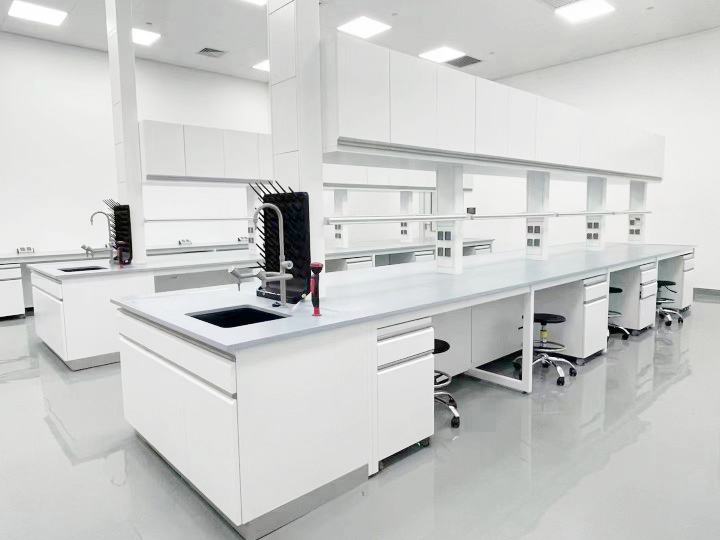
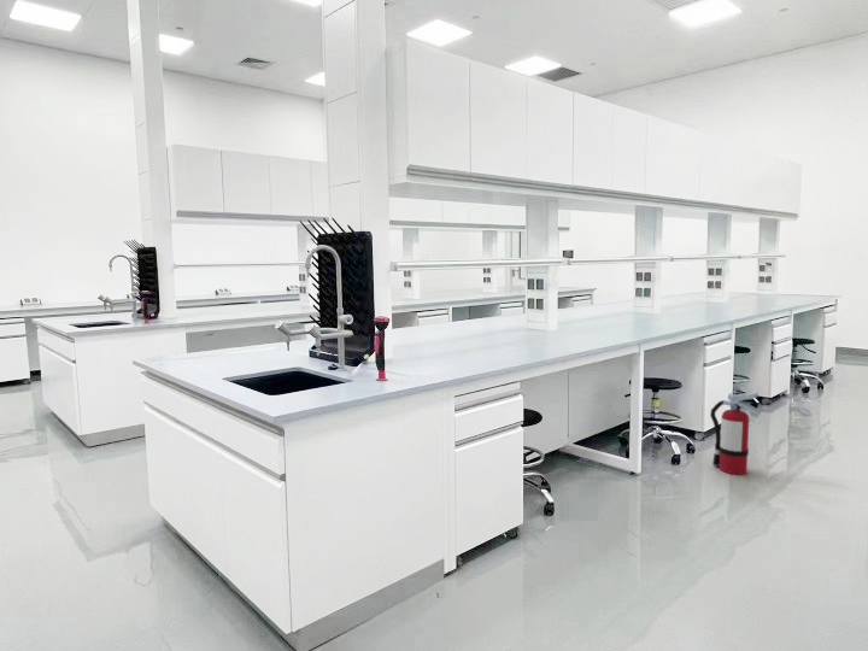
+ fire extinguisher (732, 429)
